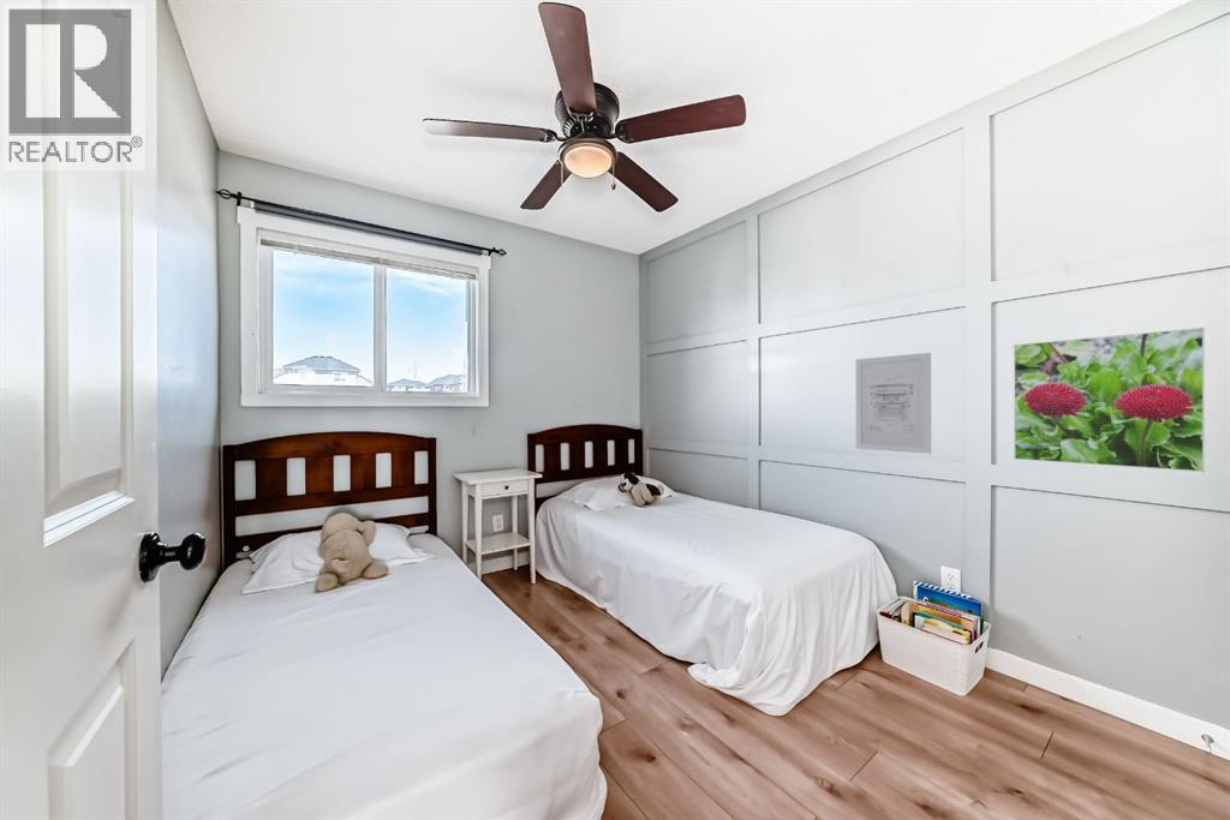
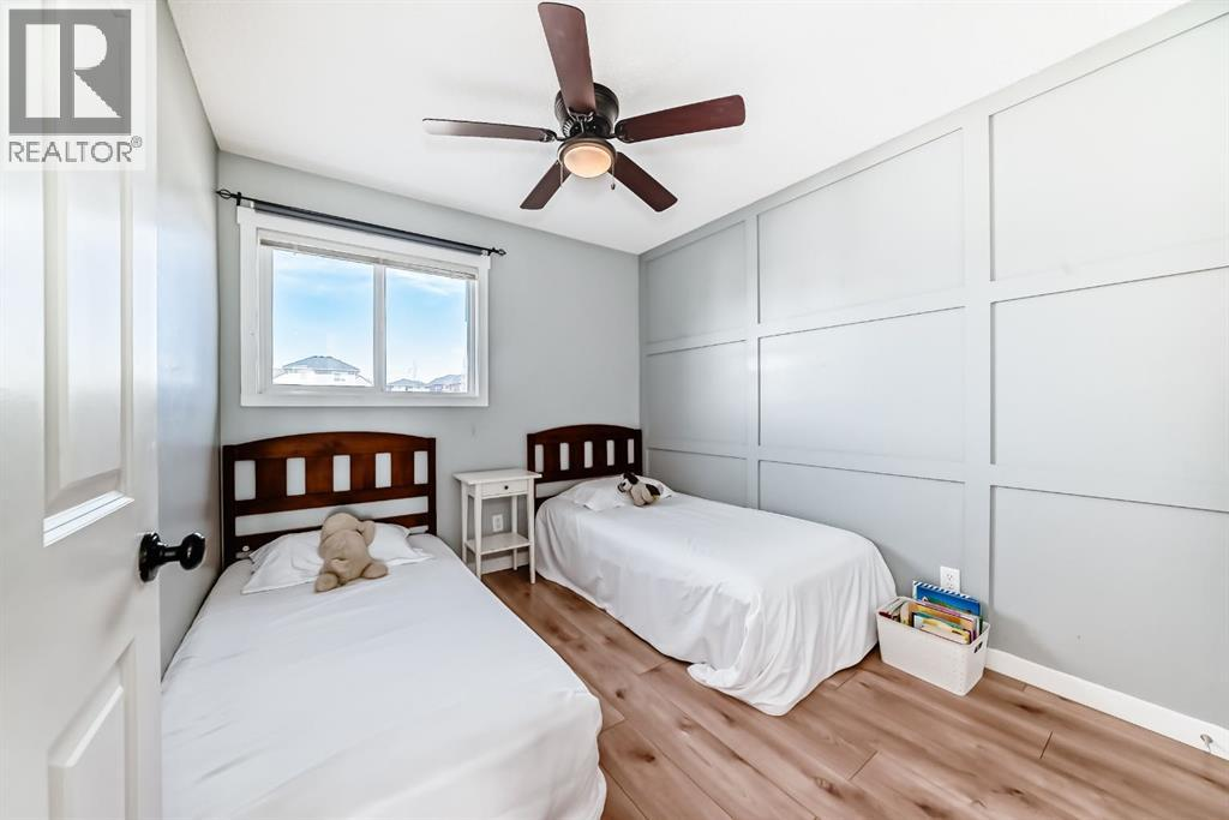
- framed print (1098, 401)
- wall art (891, 403)
